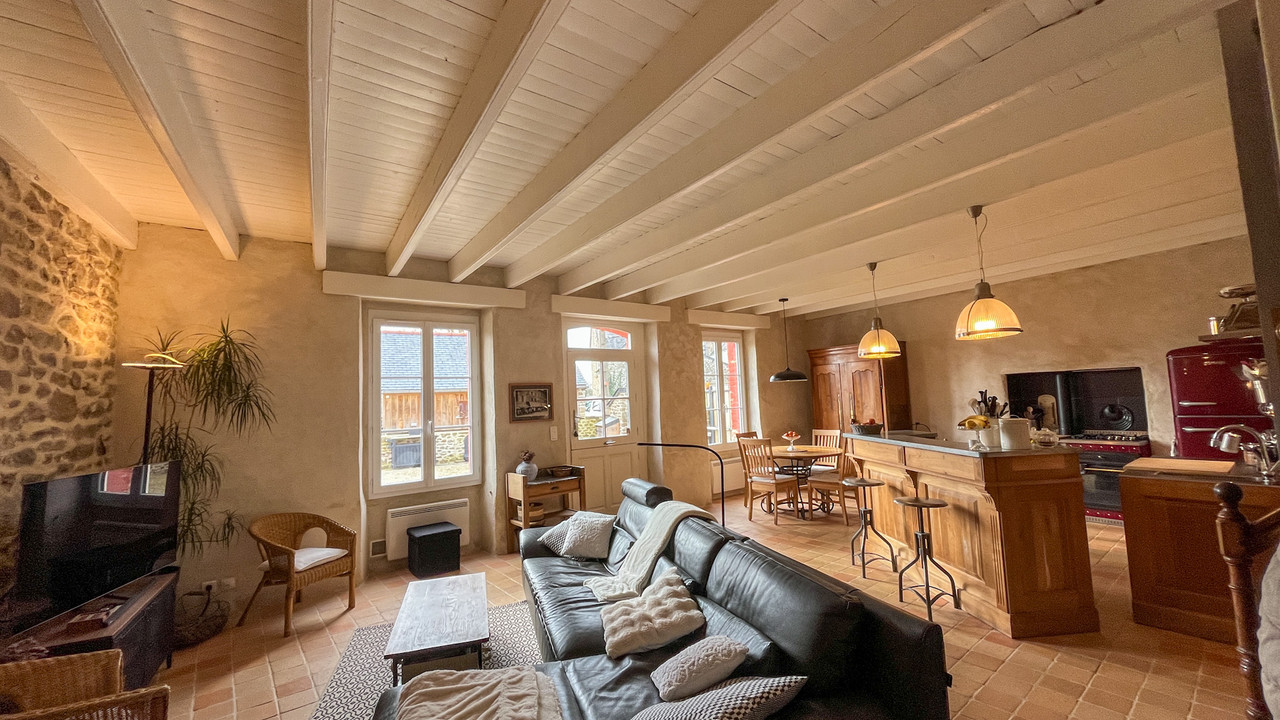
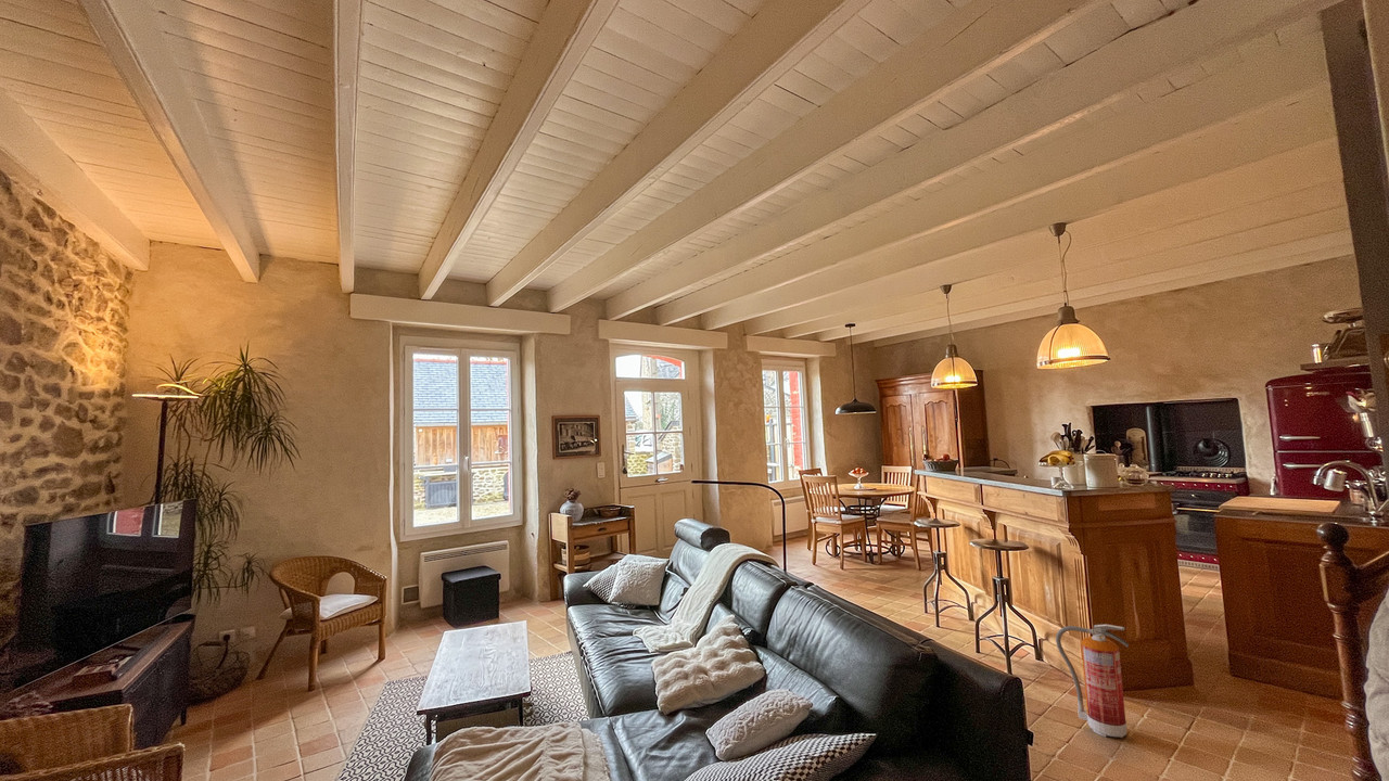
+ fire extinguisher (1094, 675)
